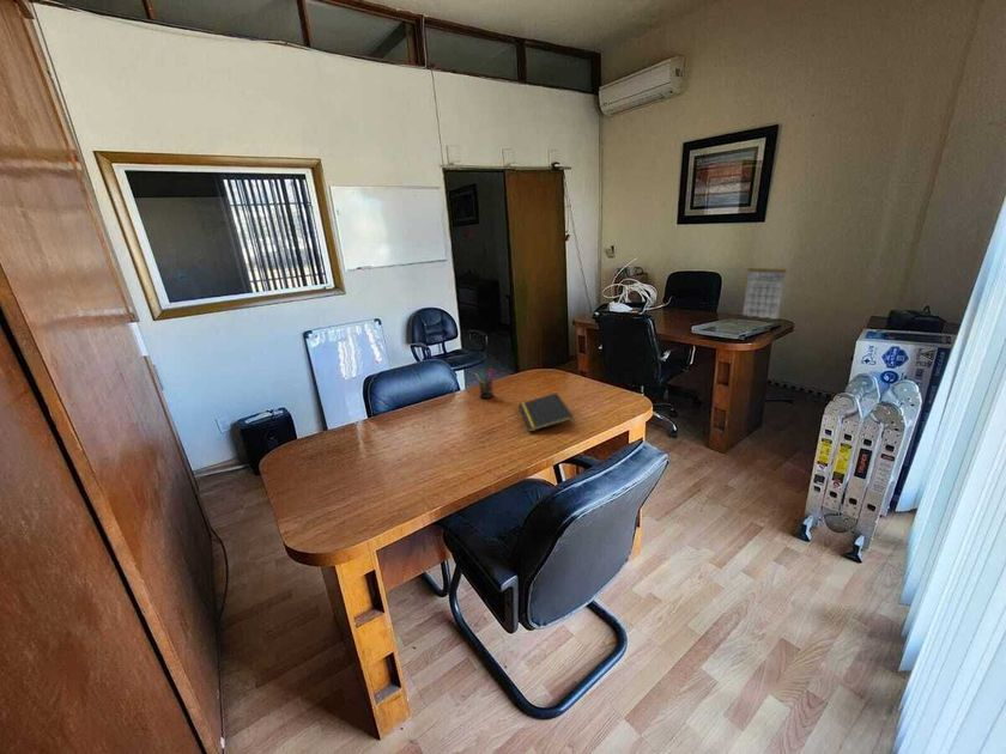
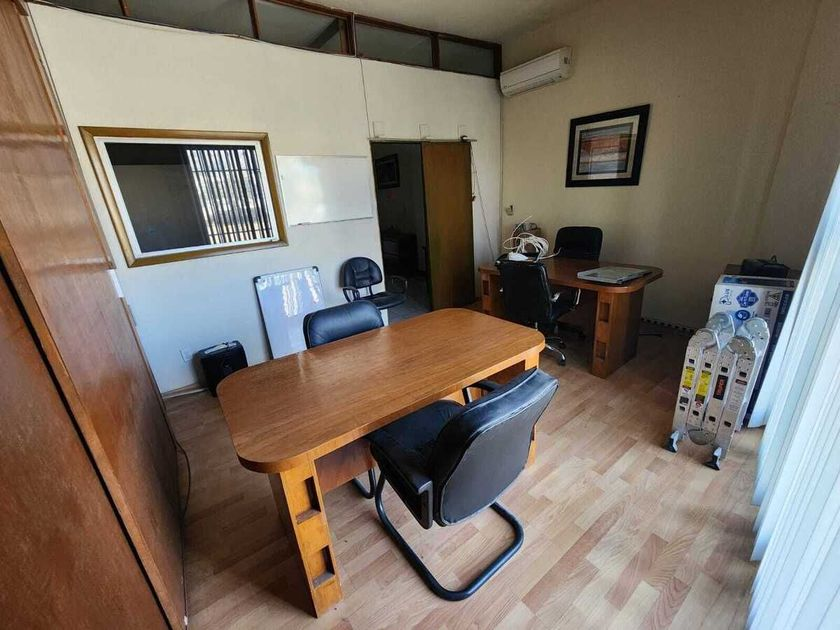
- notepad (544, 411)
- pen holder (486, 382)
- calendar (764, 287)
